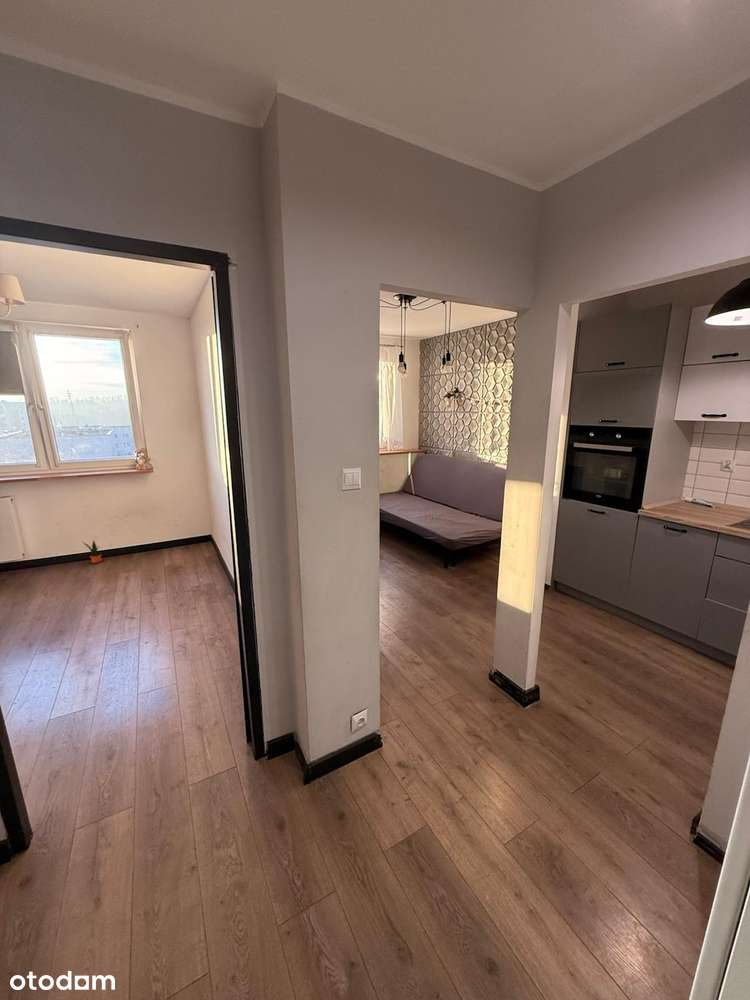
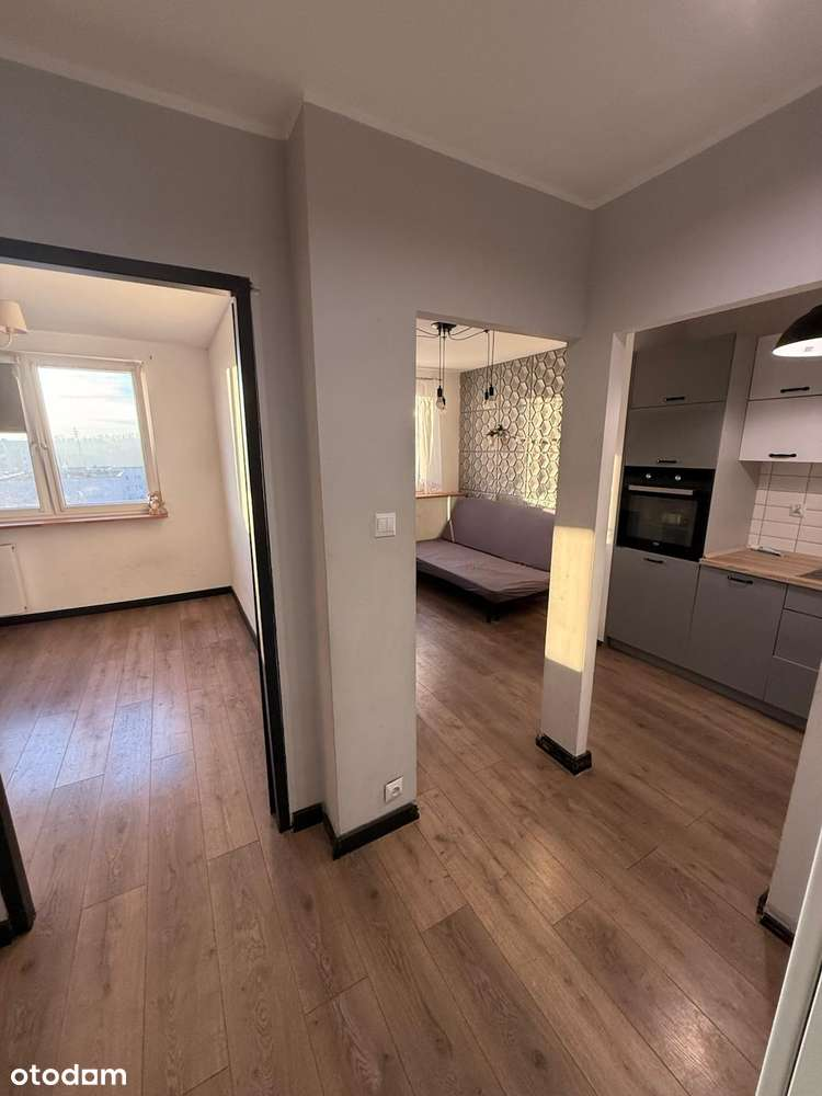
- potted plant (92, 551)
